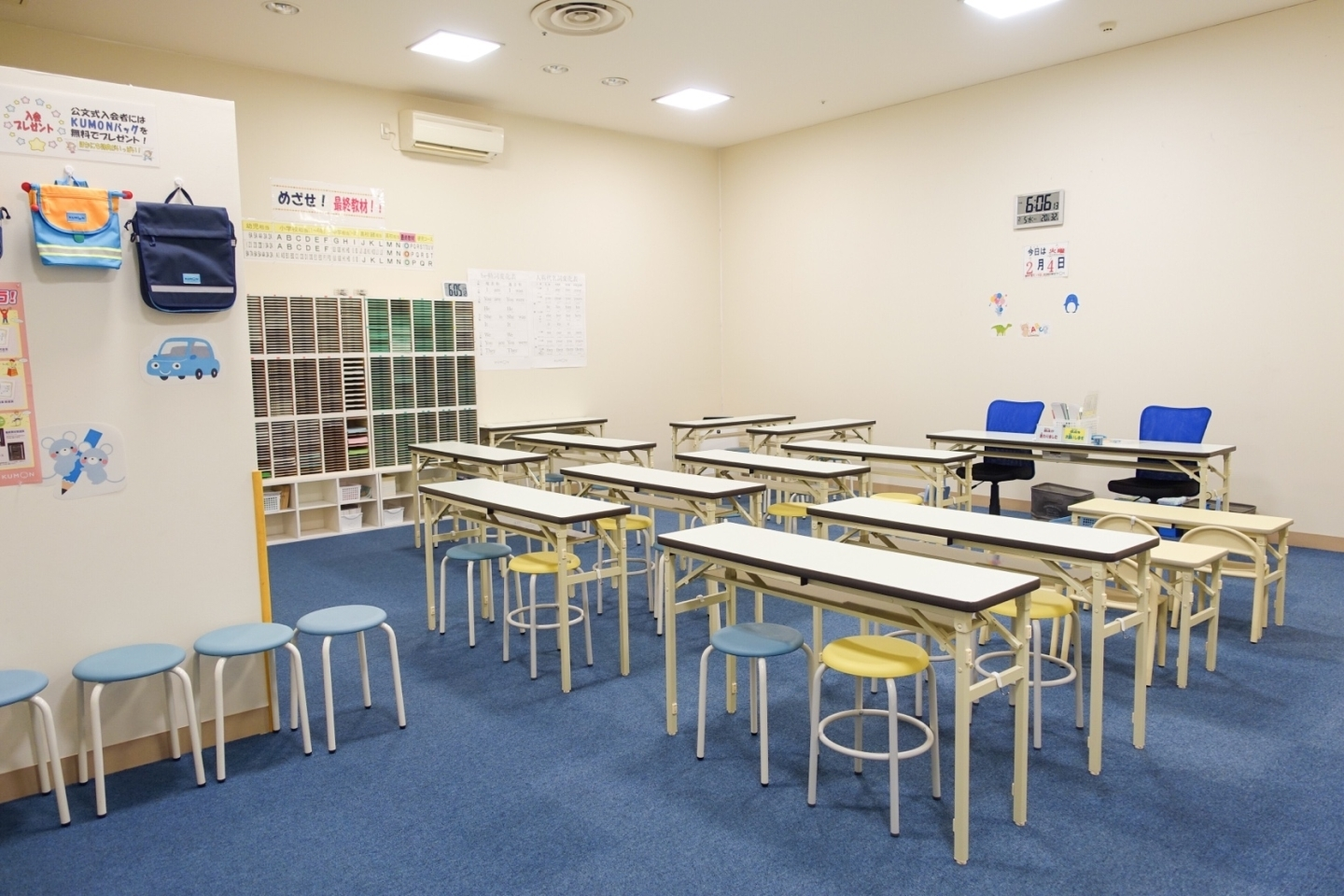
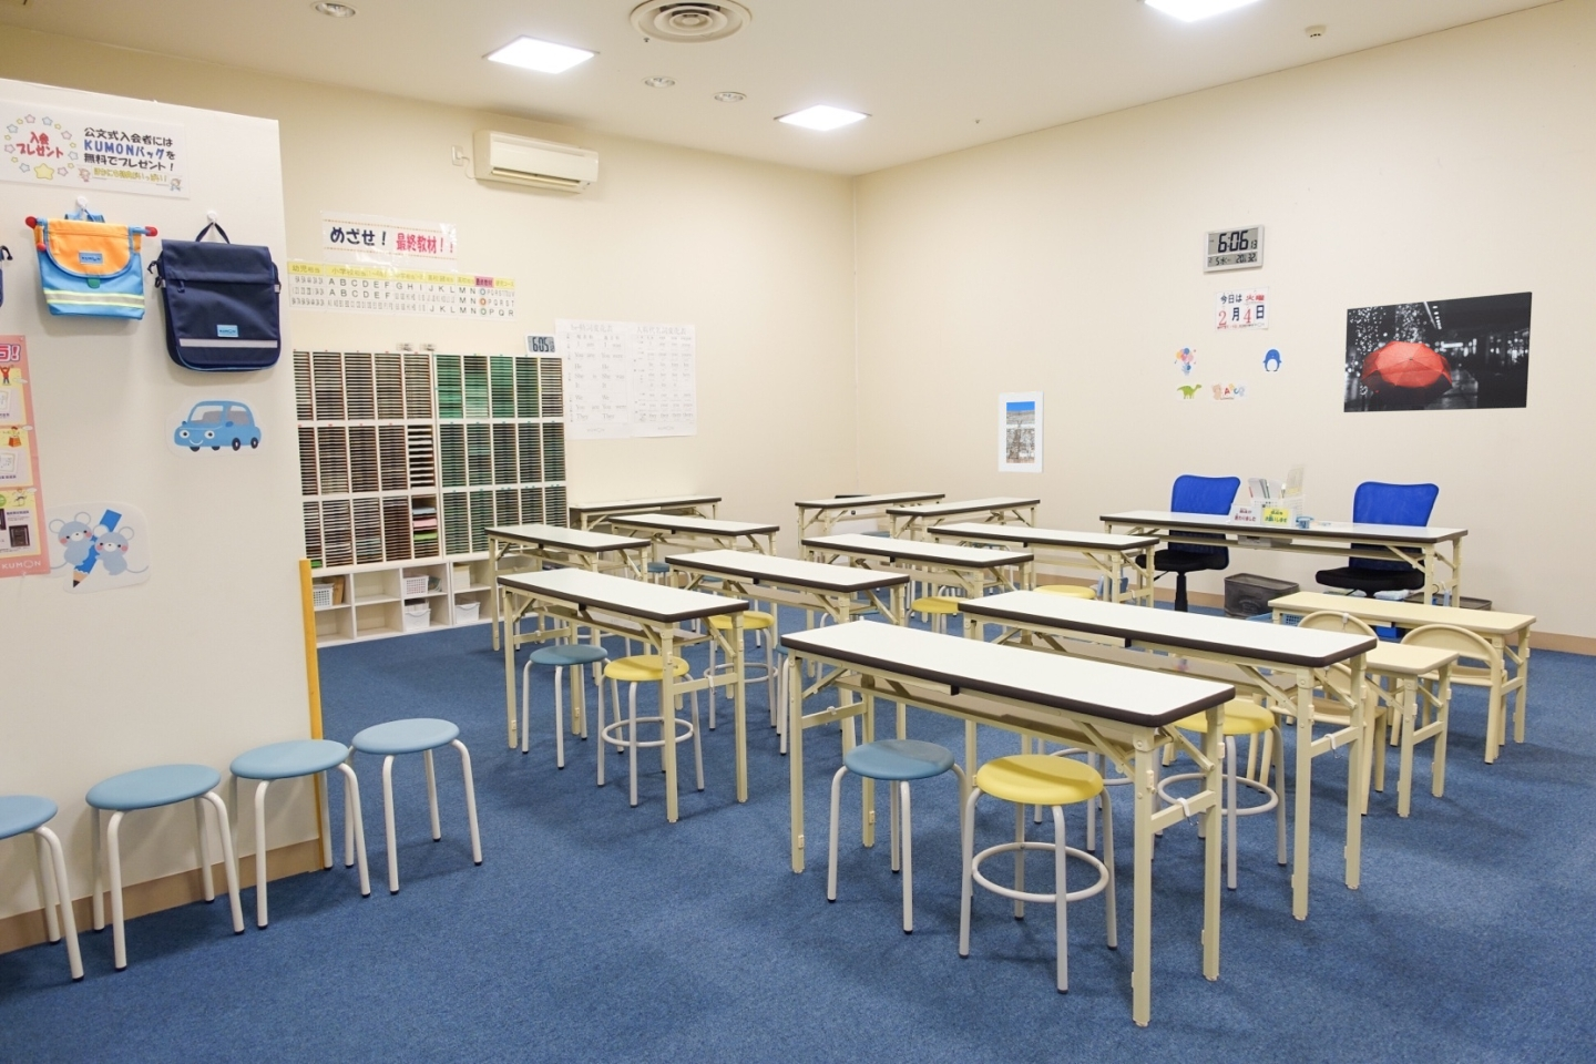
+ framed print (1021, 432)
+ wall art (1432, 356)
